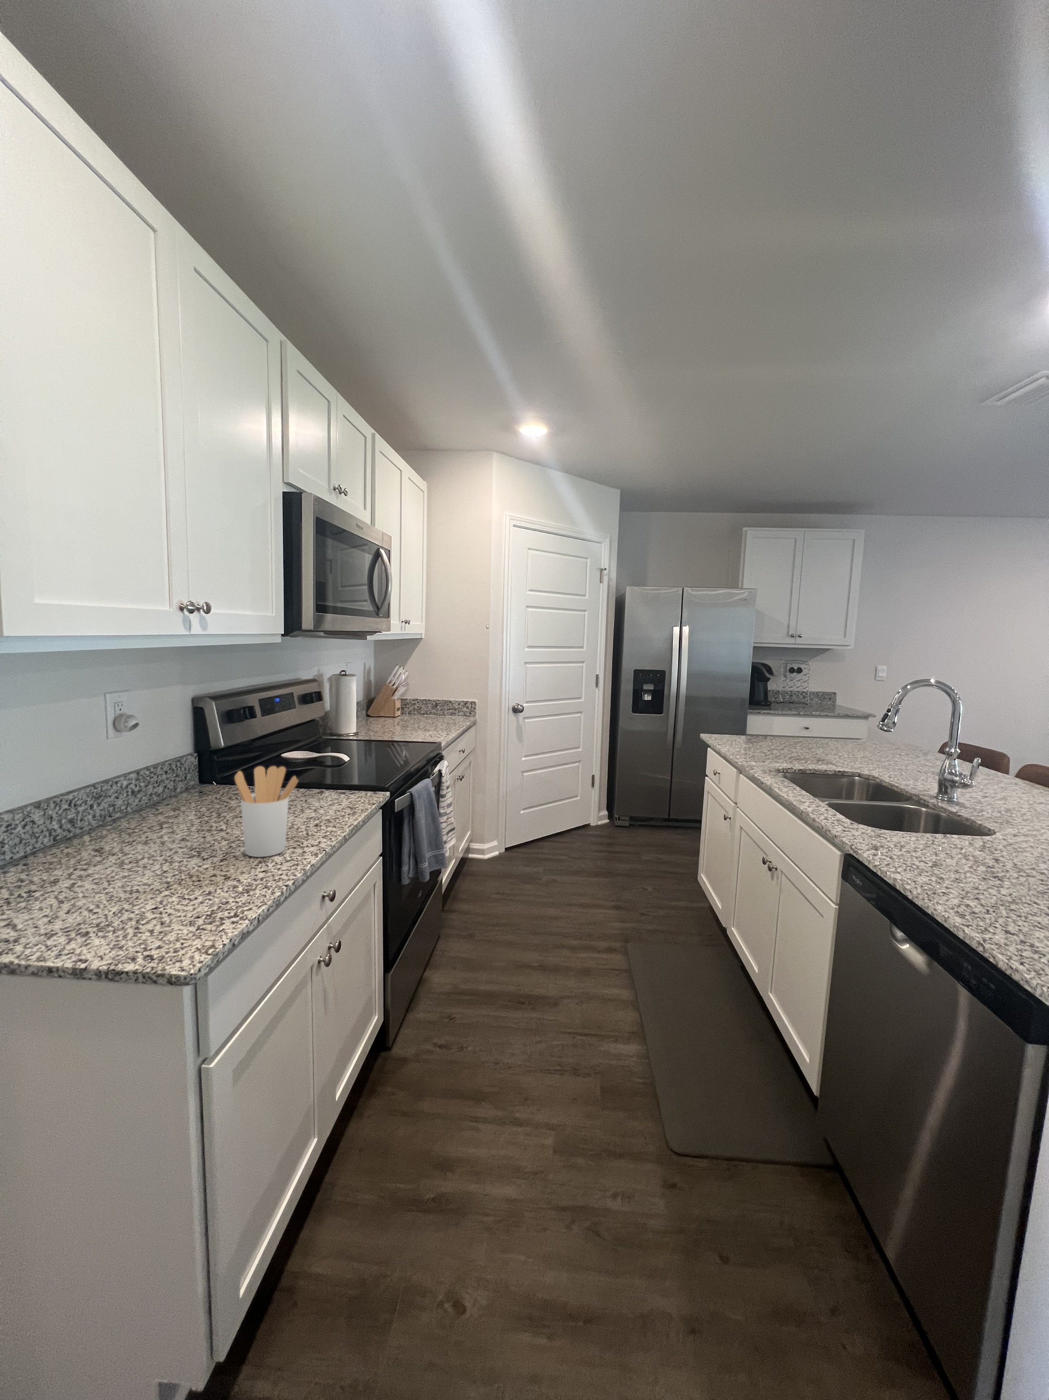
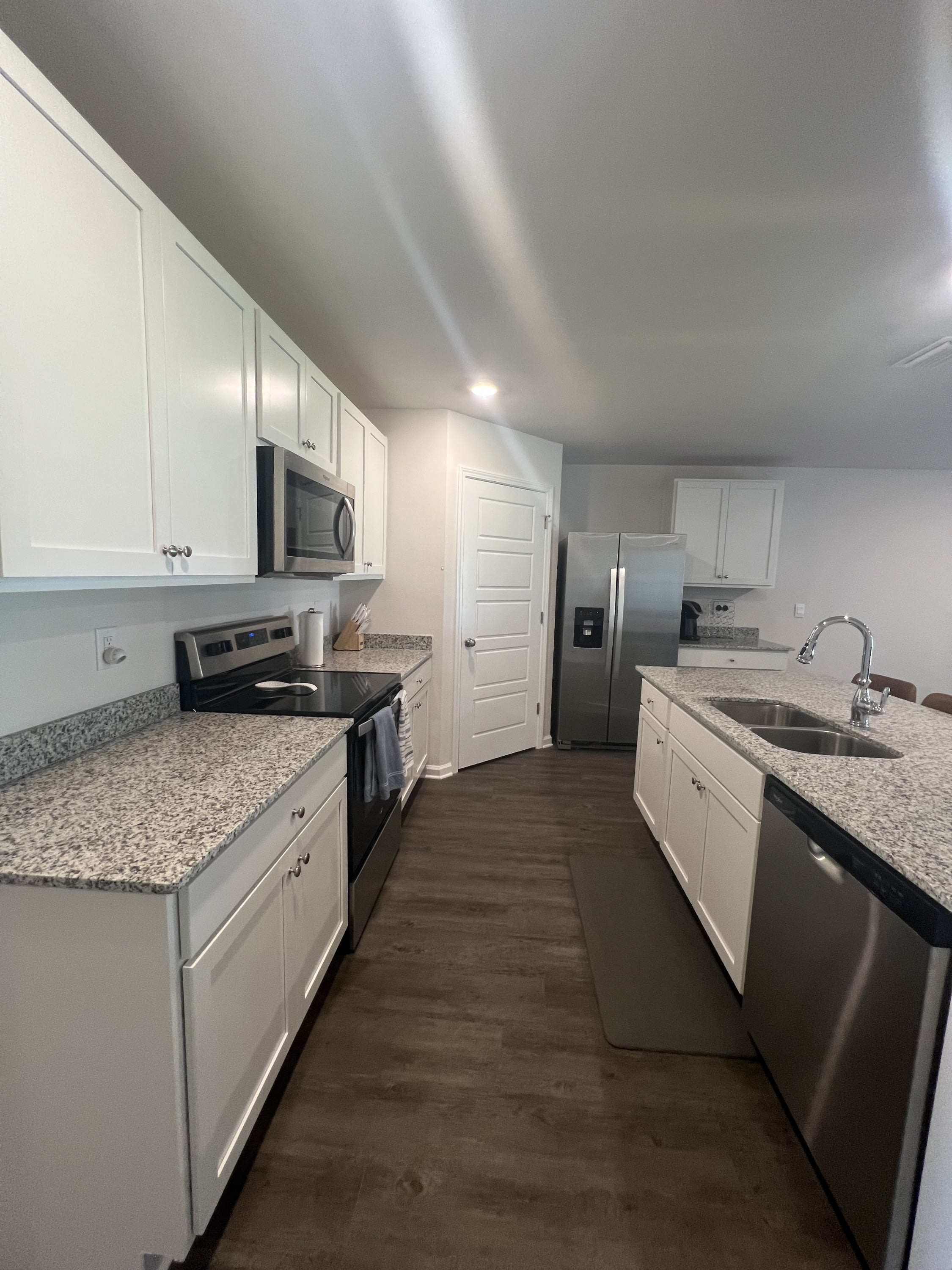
- utensil holder (267, 807)
